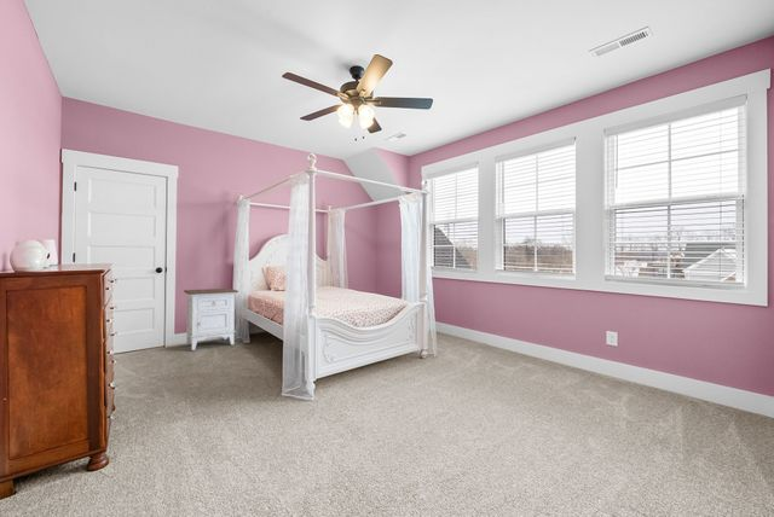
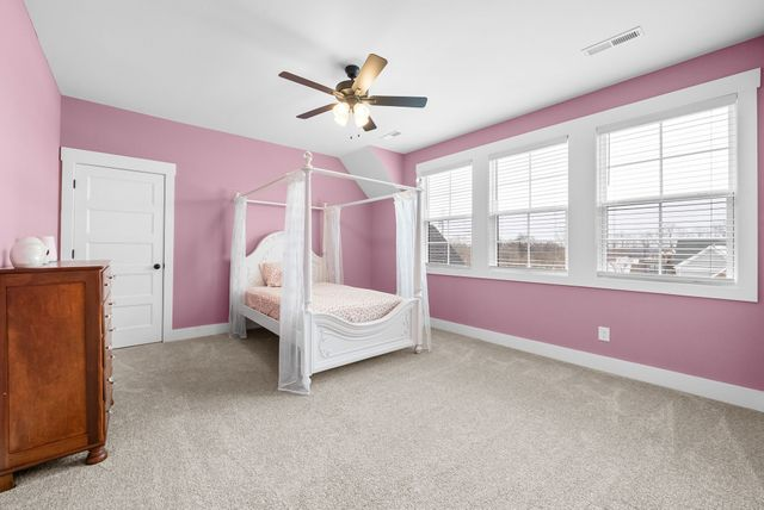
- nightstand (210, 316)
